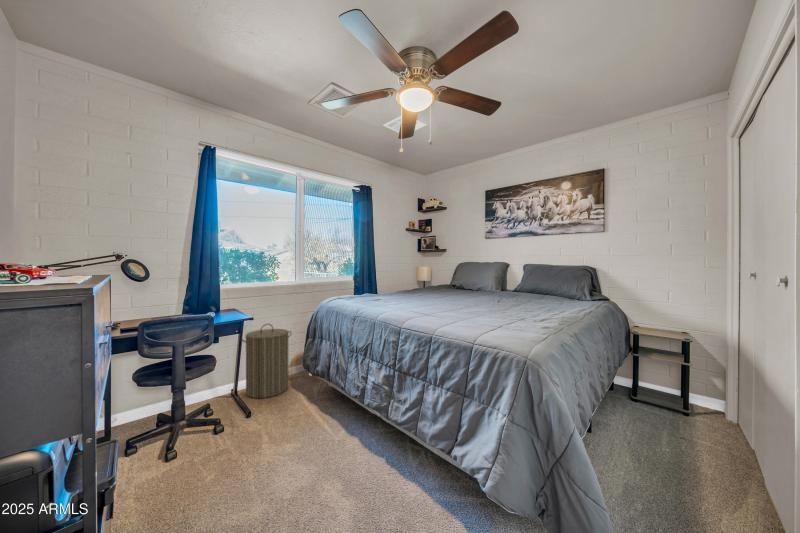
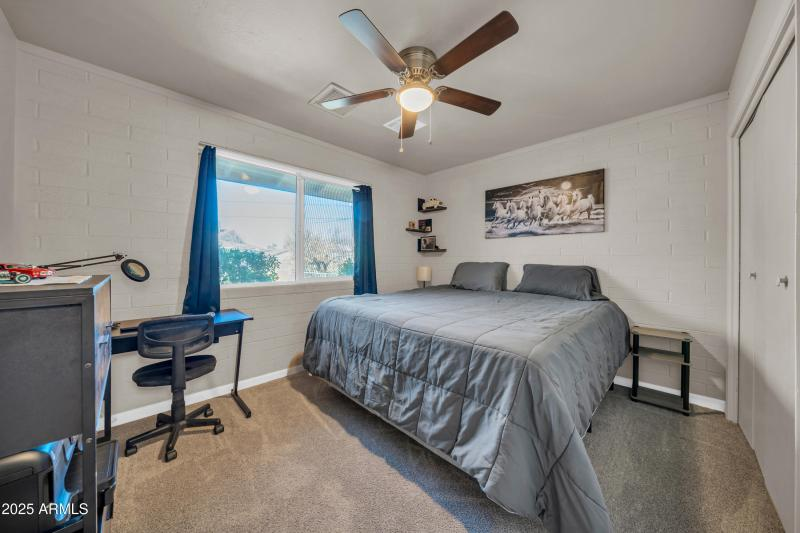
- laundry hamper (267, 356)
